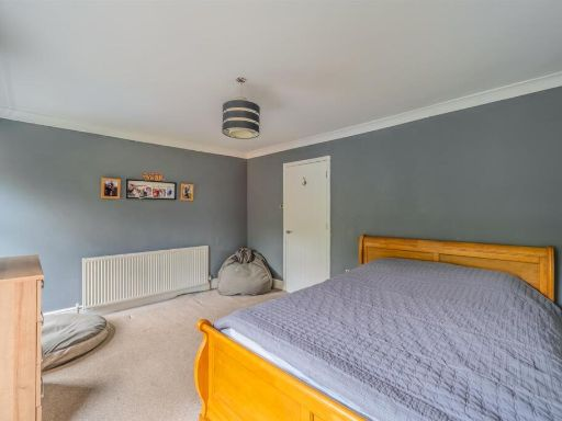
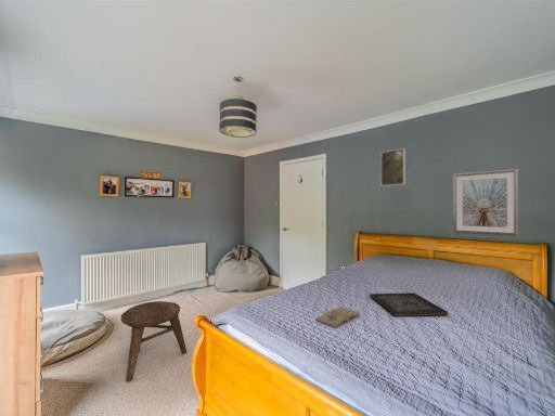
+ diary (338, 315)
+ picture frame (483, 203)
+ tray (404, 302)
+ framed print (392, 168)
+ stool (151, 335)
